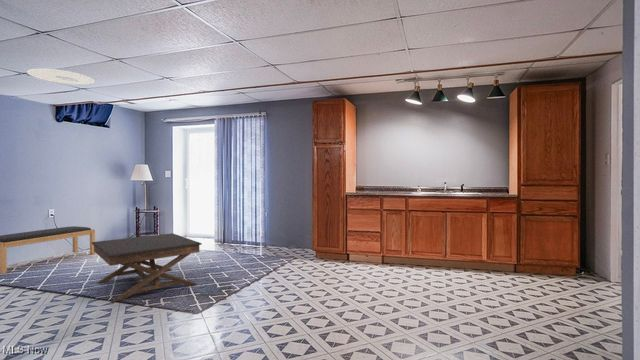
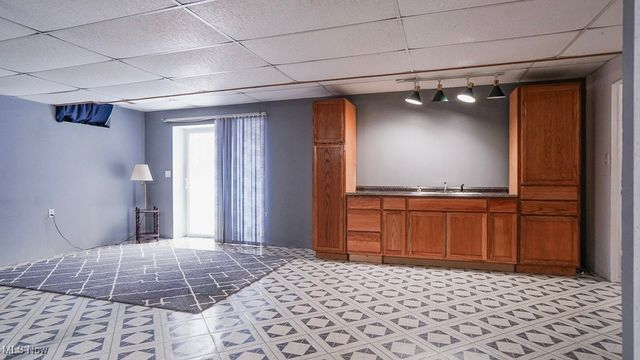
- bench (43, 241)
- ceiling light (62, 74)
- coffee table (146, 262)
